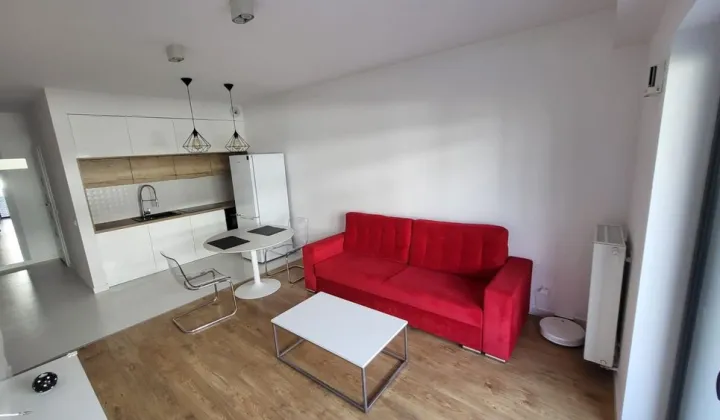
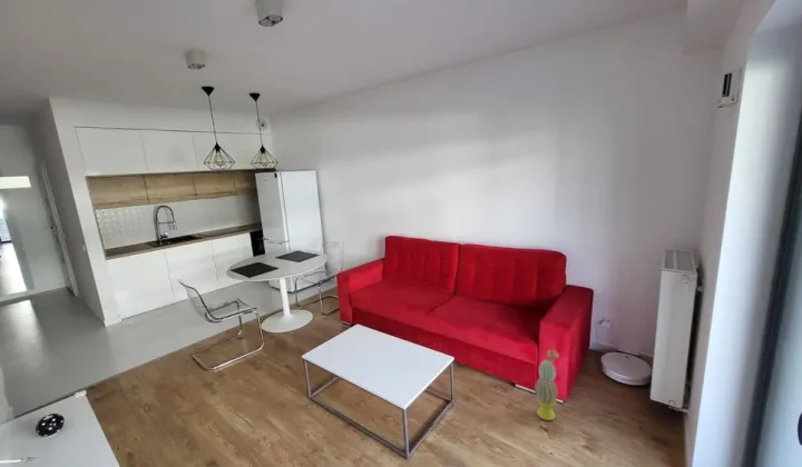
+ decorative plant (547, 382)
